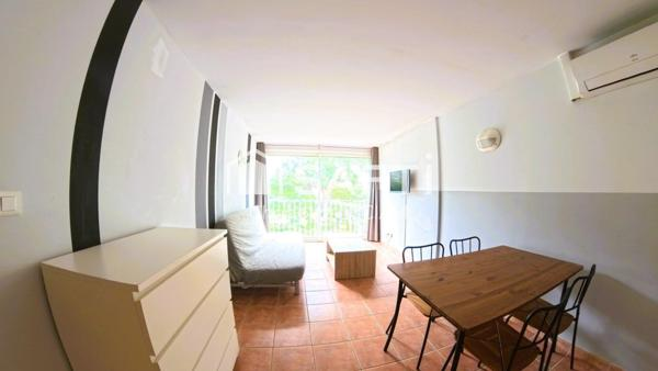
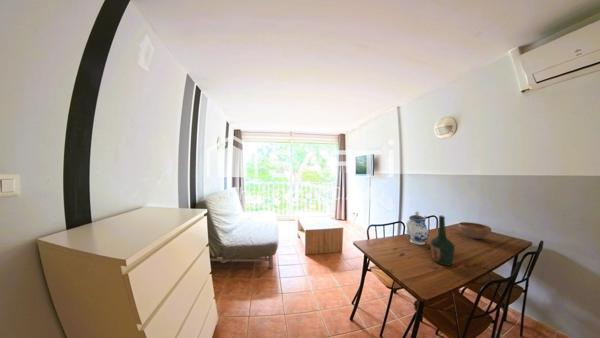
+ teapot (417, 226)
+ bowl (474, 231)
+ bottle (442, 238)
